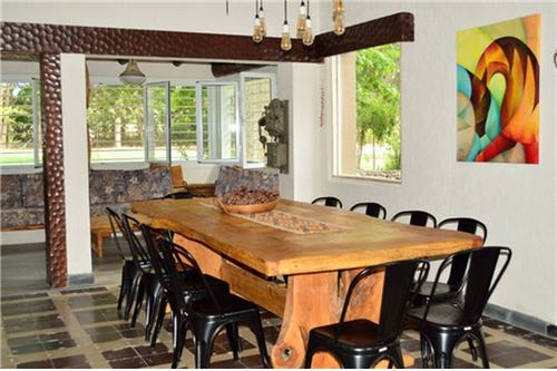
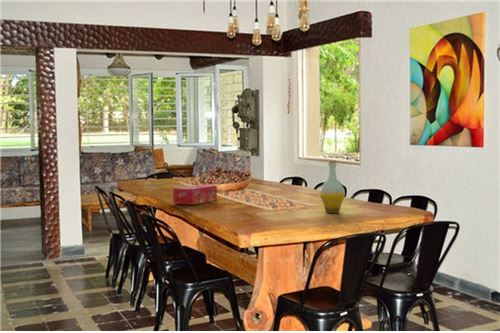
+ bottle (332, 186)
+ tissue box (195, 194)
